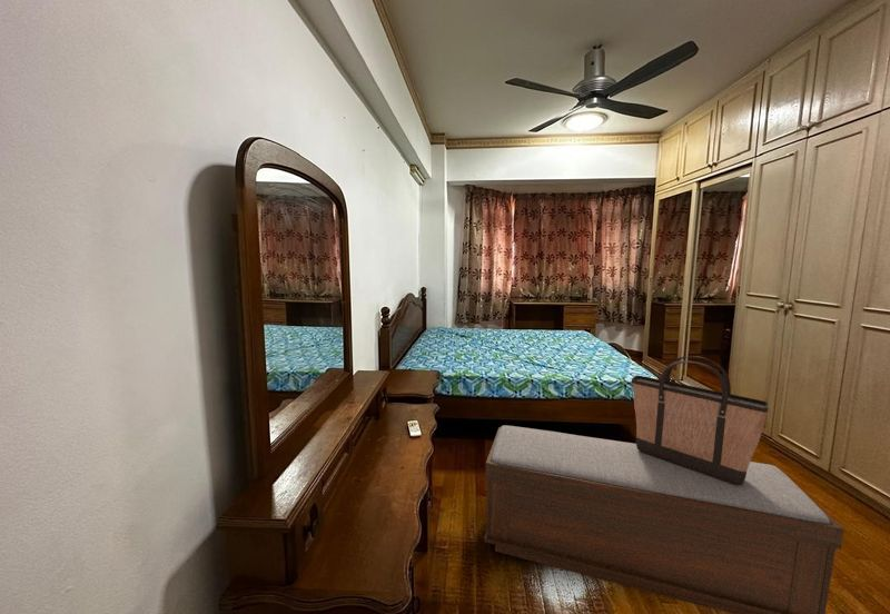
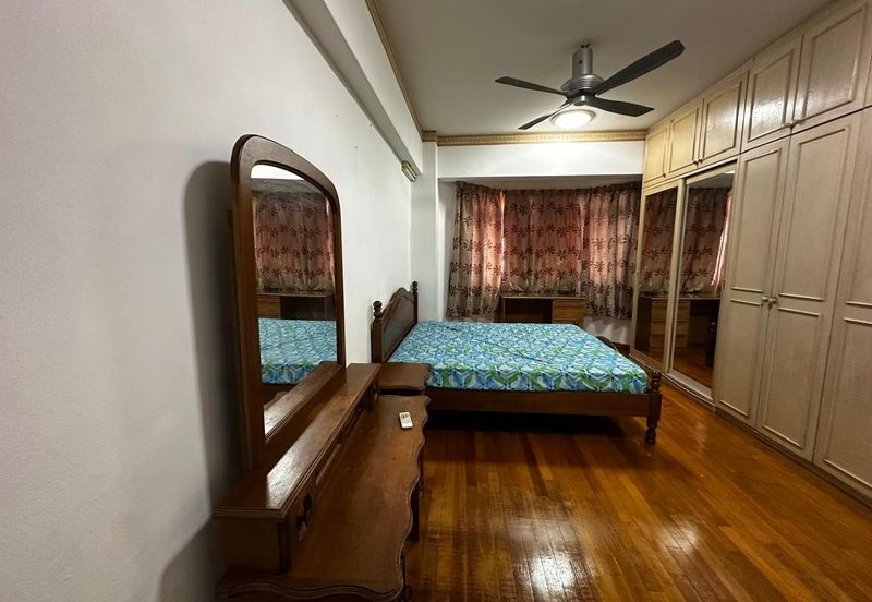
- bench (626, 507)
- shopping bag (691, 412)
